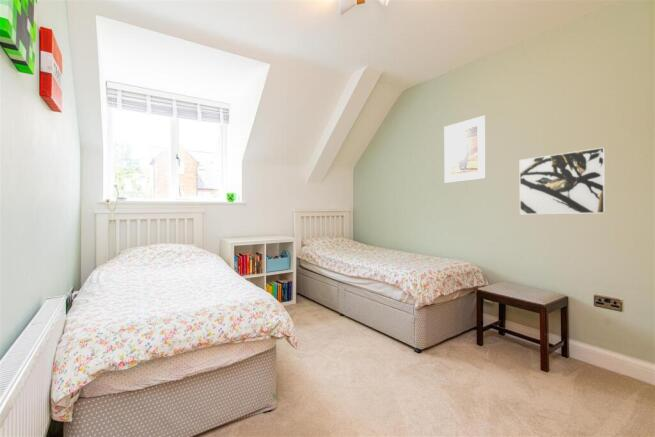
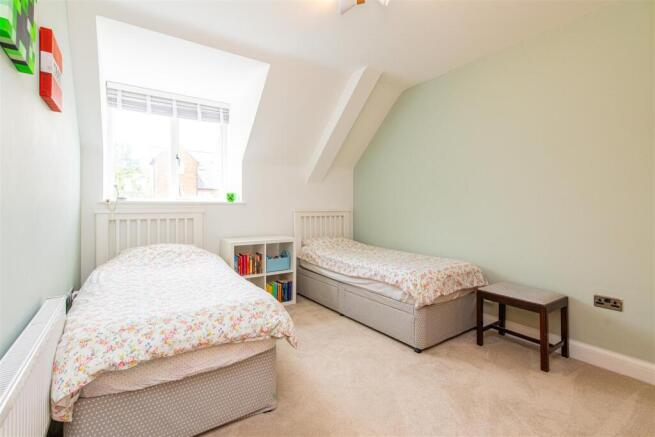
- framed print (463, 151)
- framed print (558, 184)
